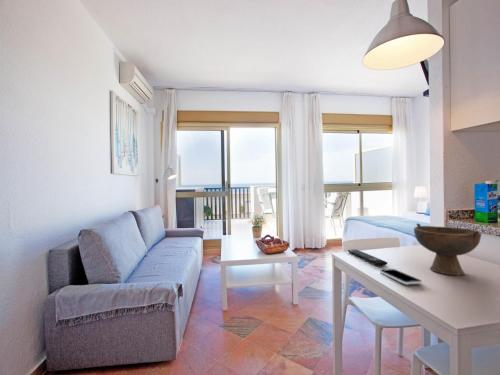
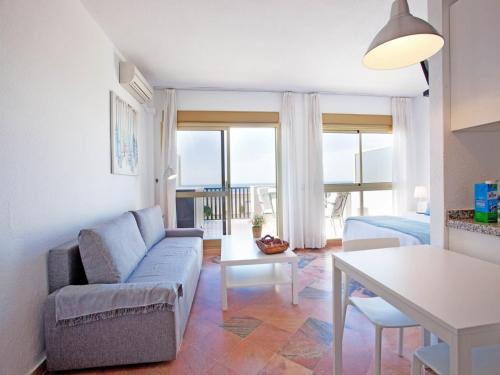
- bowl (446, 248)
- smartphone (399, 276)
- remote control (365, 256)
